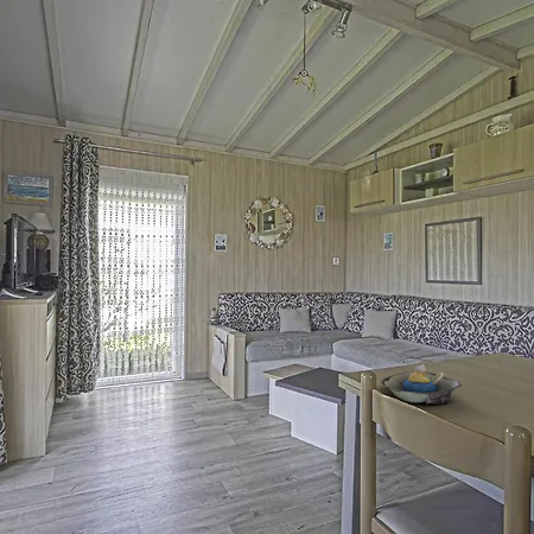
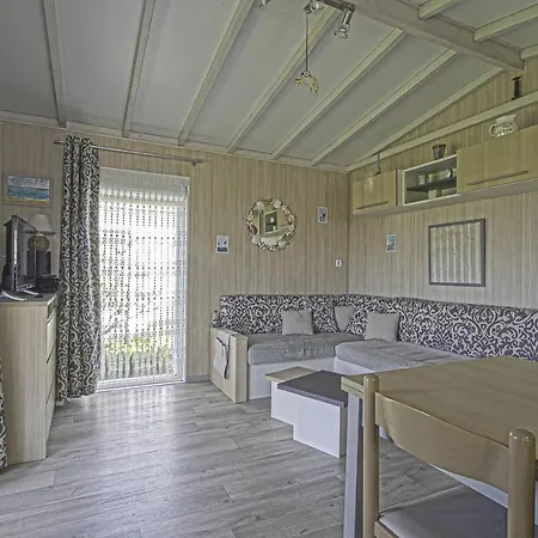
- decorative bowl (421, 379)
